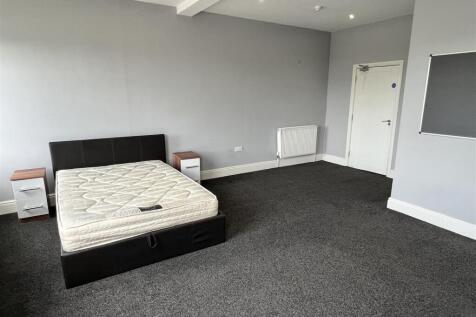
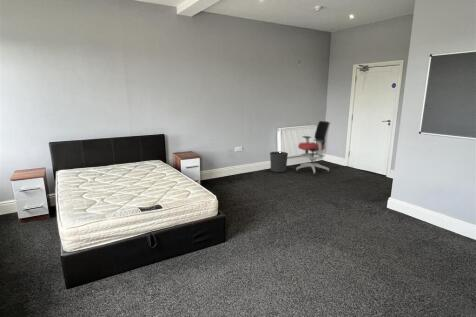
+ office chair (311, 147)
+ waste bin (278, 161)
